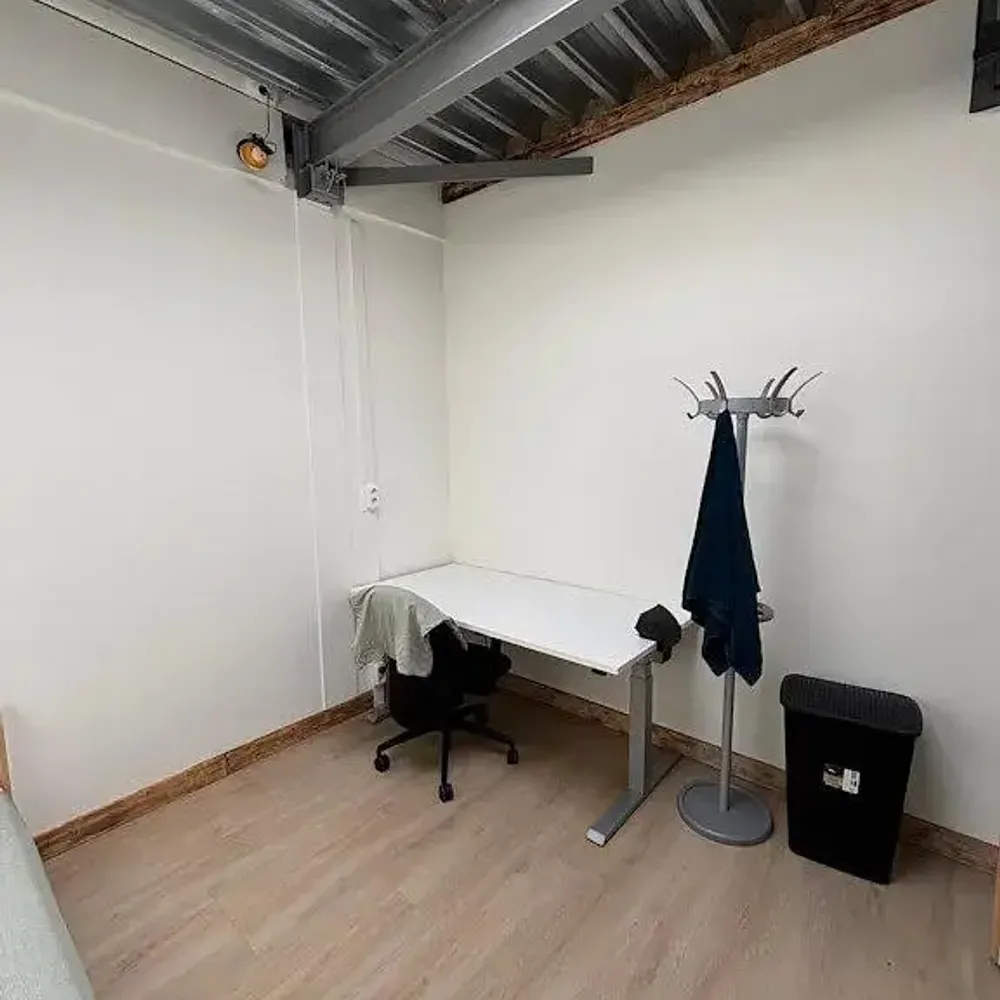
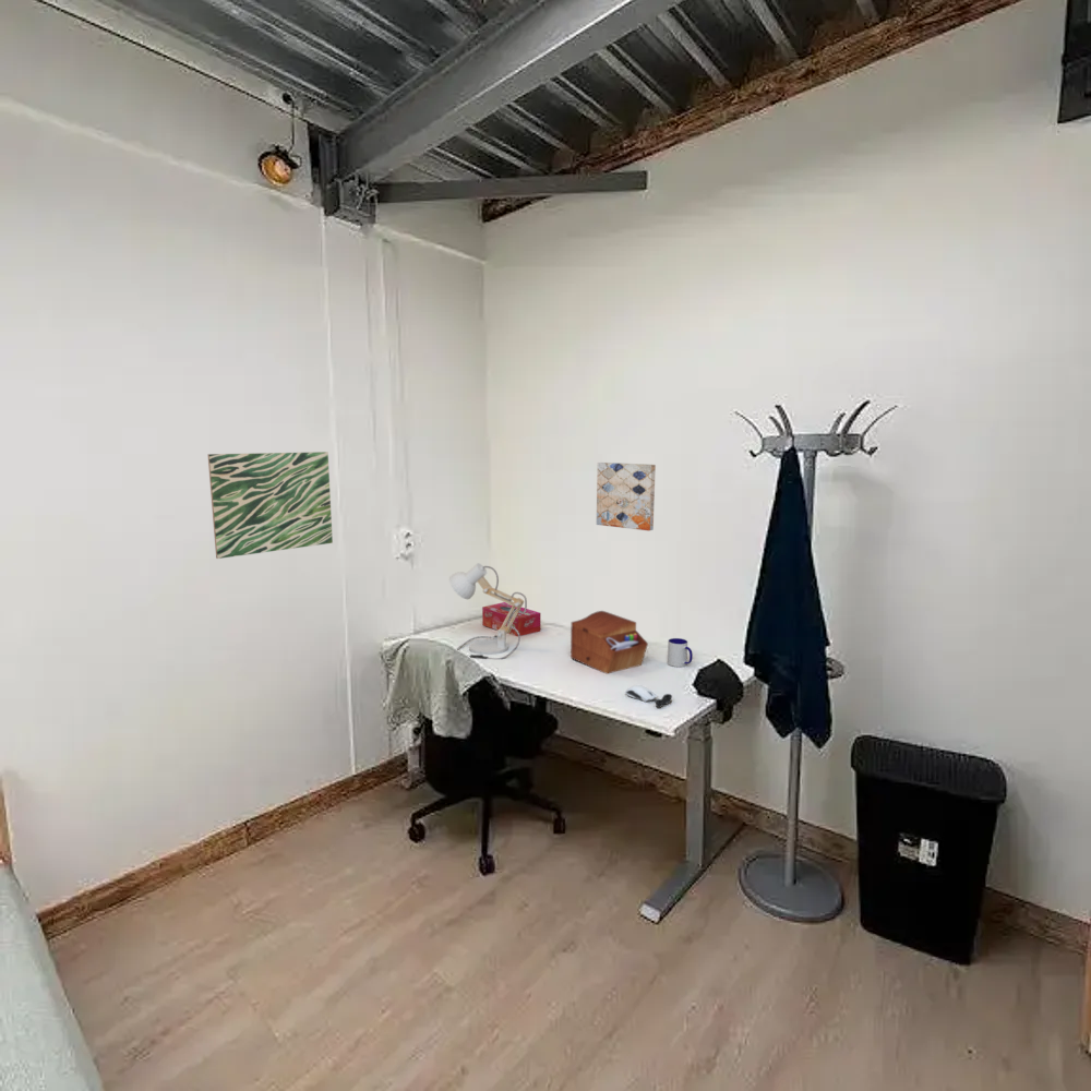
+ wall art (624, 495)
+ tissue box (511, 619)
+ computer mouse (646, 694)
+ sewing box (607, 642)
+ mug (680, 652)
+ desk lamp (491, 596)
+ wall art (275, 502)
